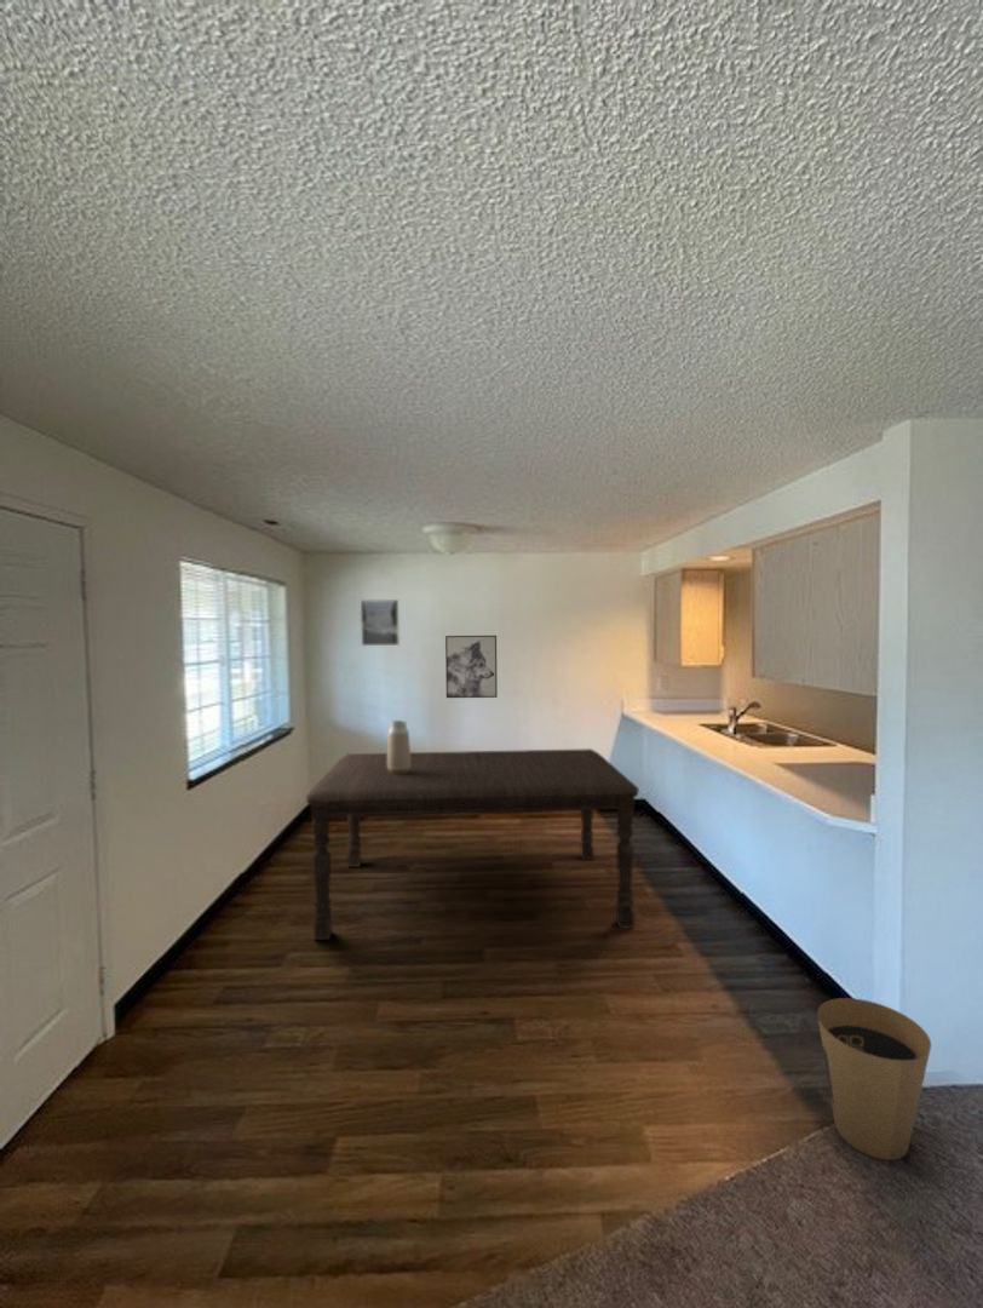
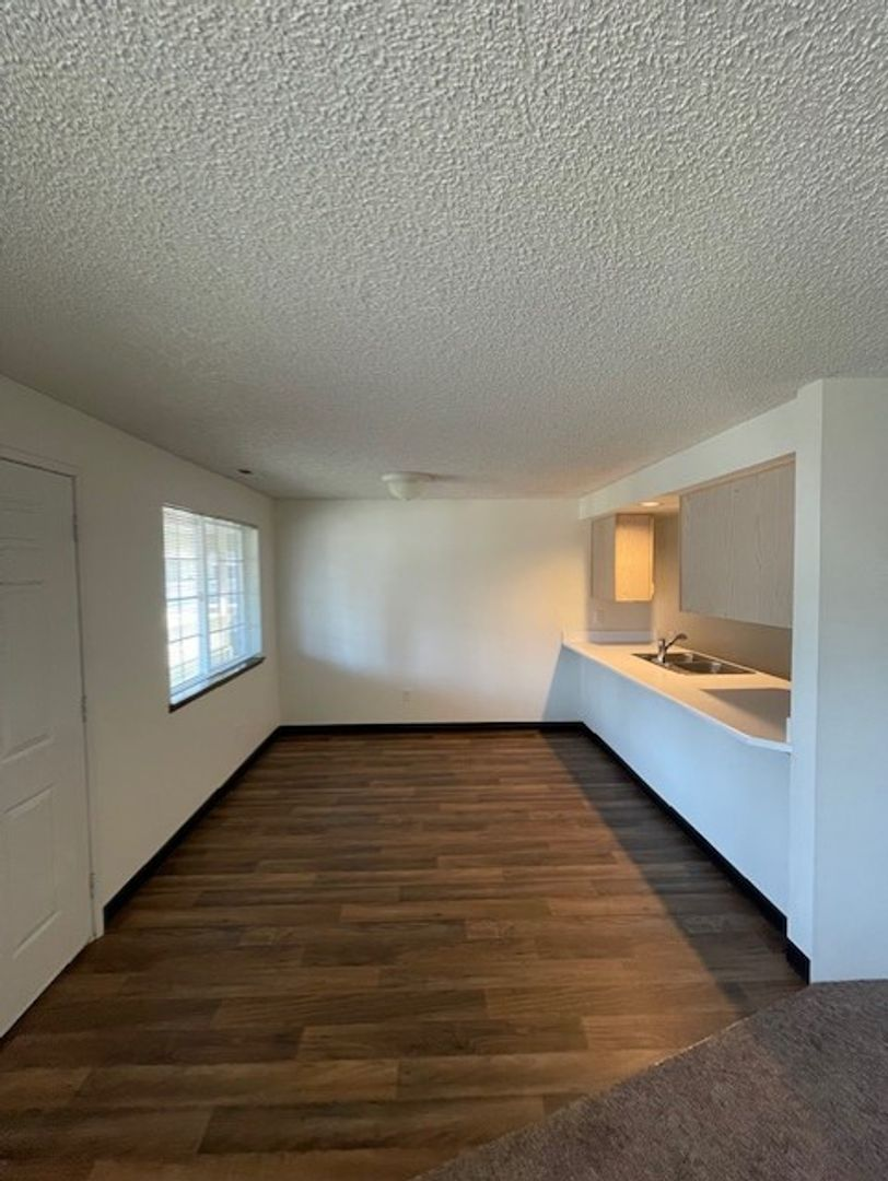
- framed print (379, 623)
- trash can (870, 1079)
- wall art (471, 666)
- vase (398, 746)
- dining table (472, 811)
